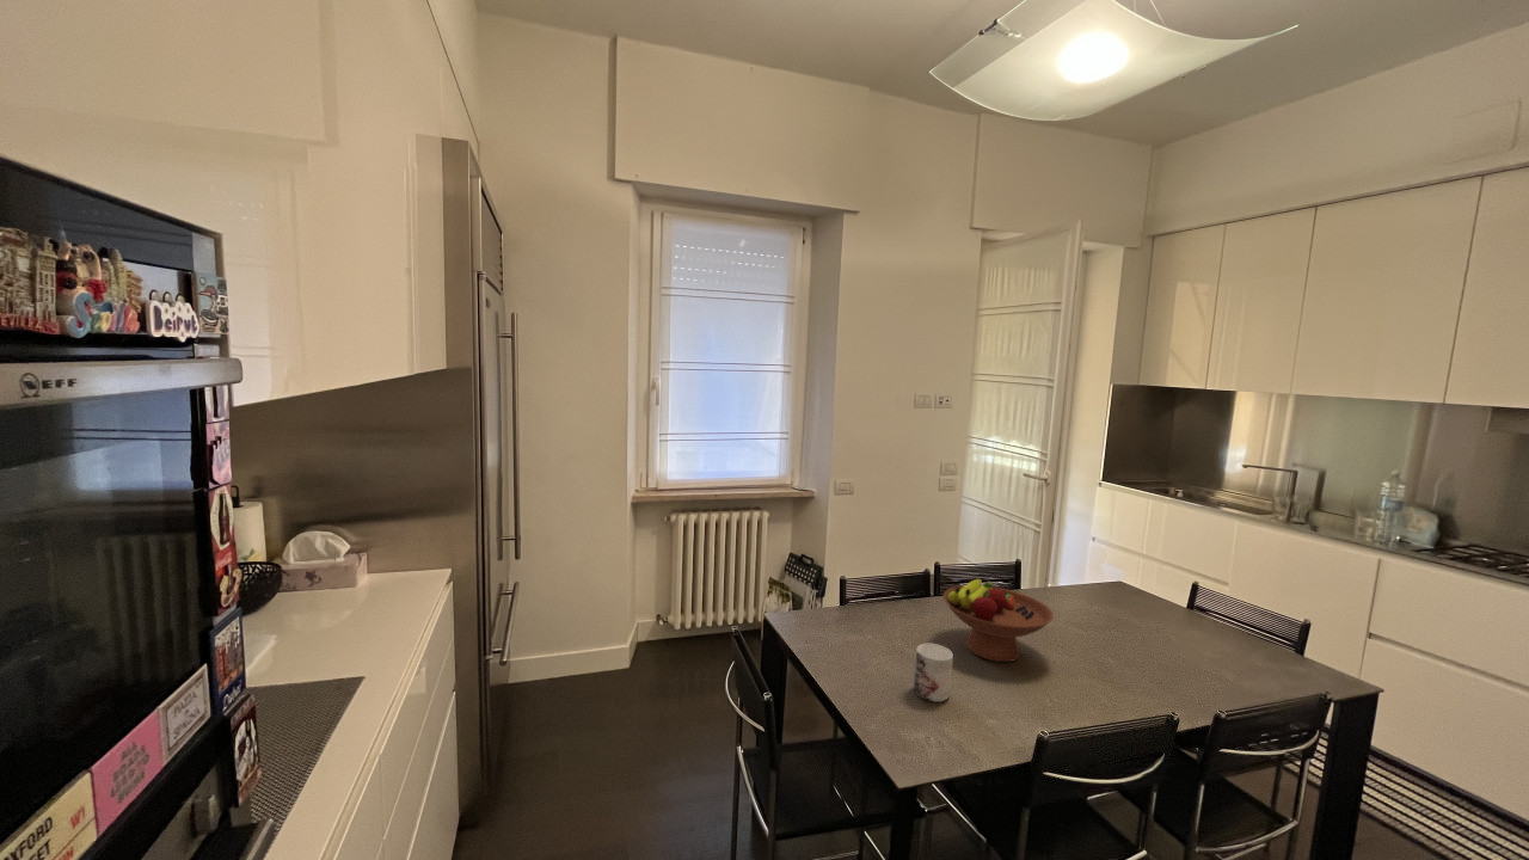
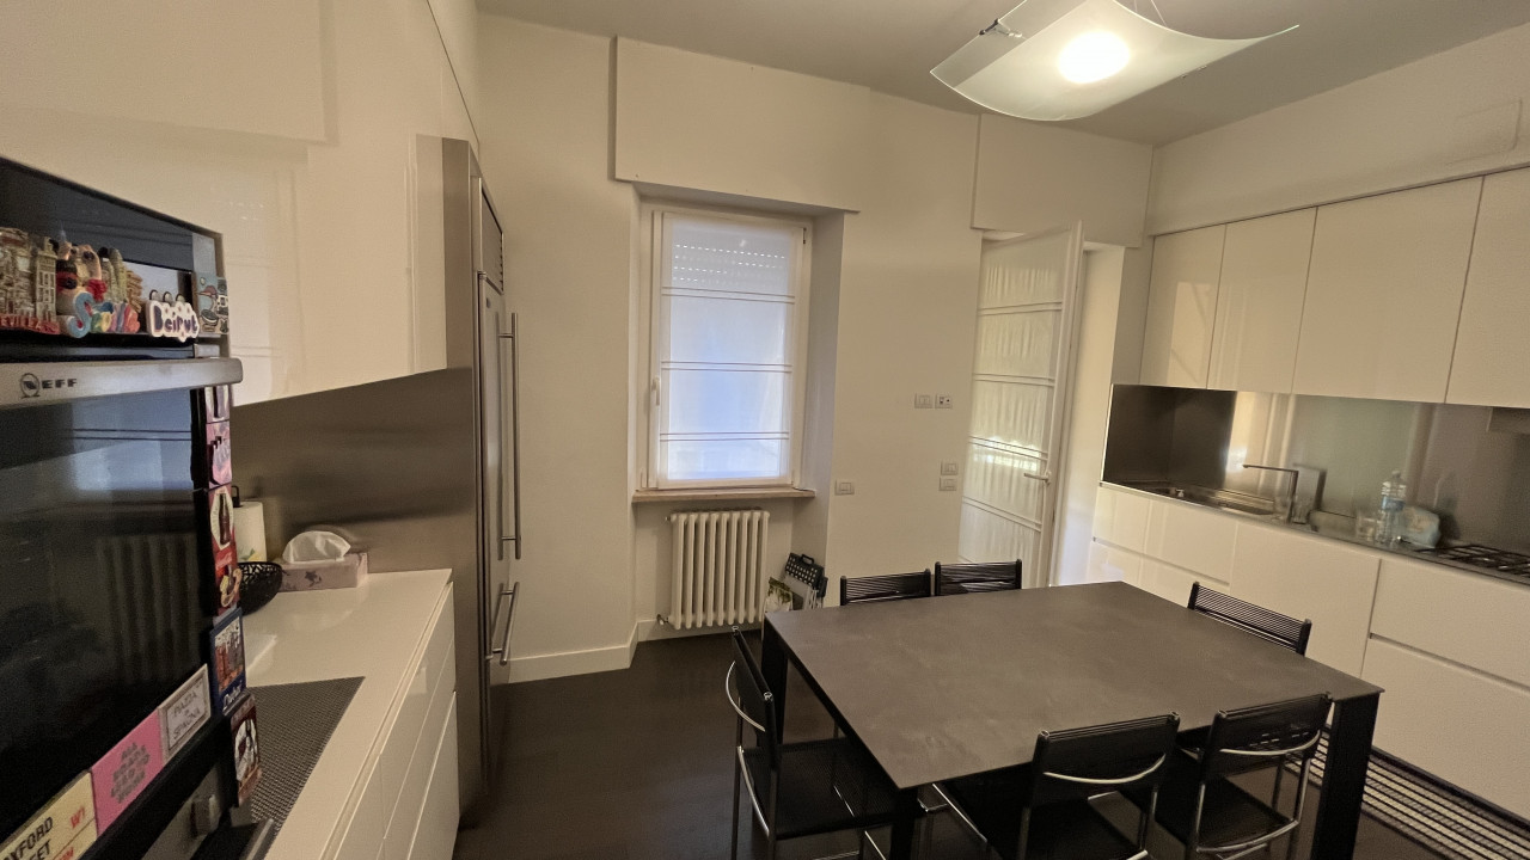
- fruit bowl (995, 618)
- mug (929, 670)
